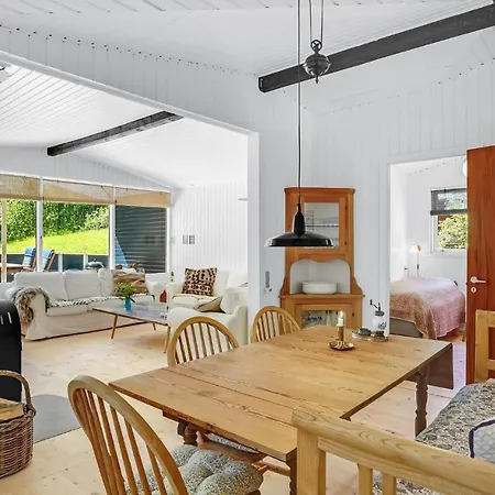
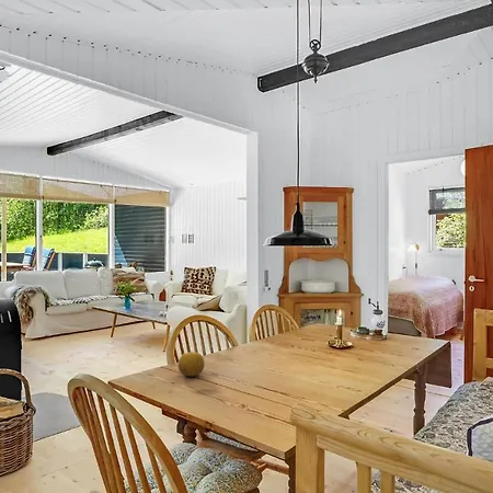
+ fruit (191, 364)
